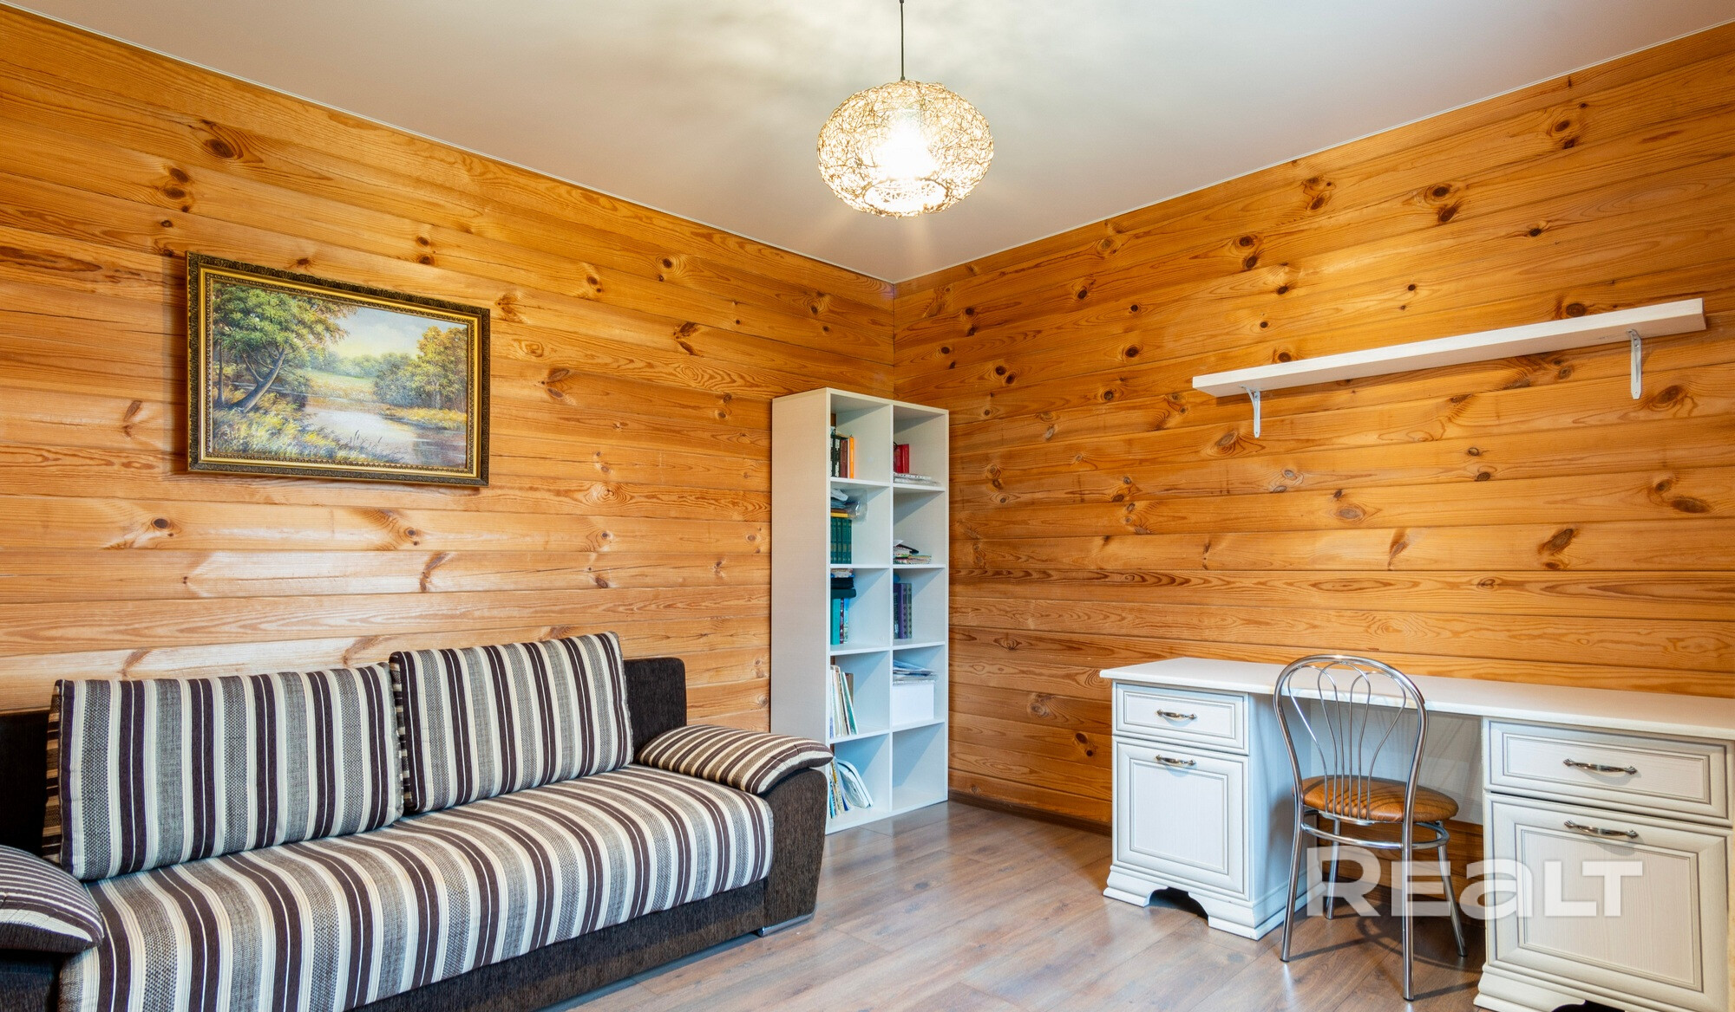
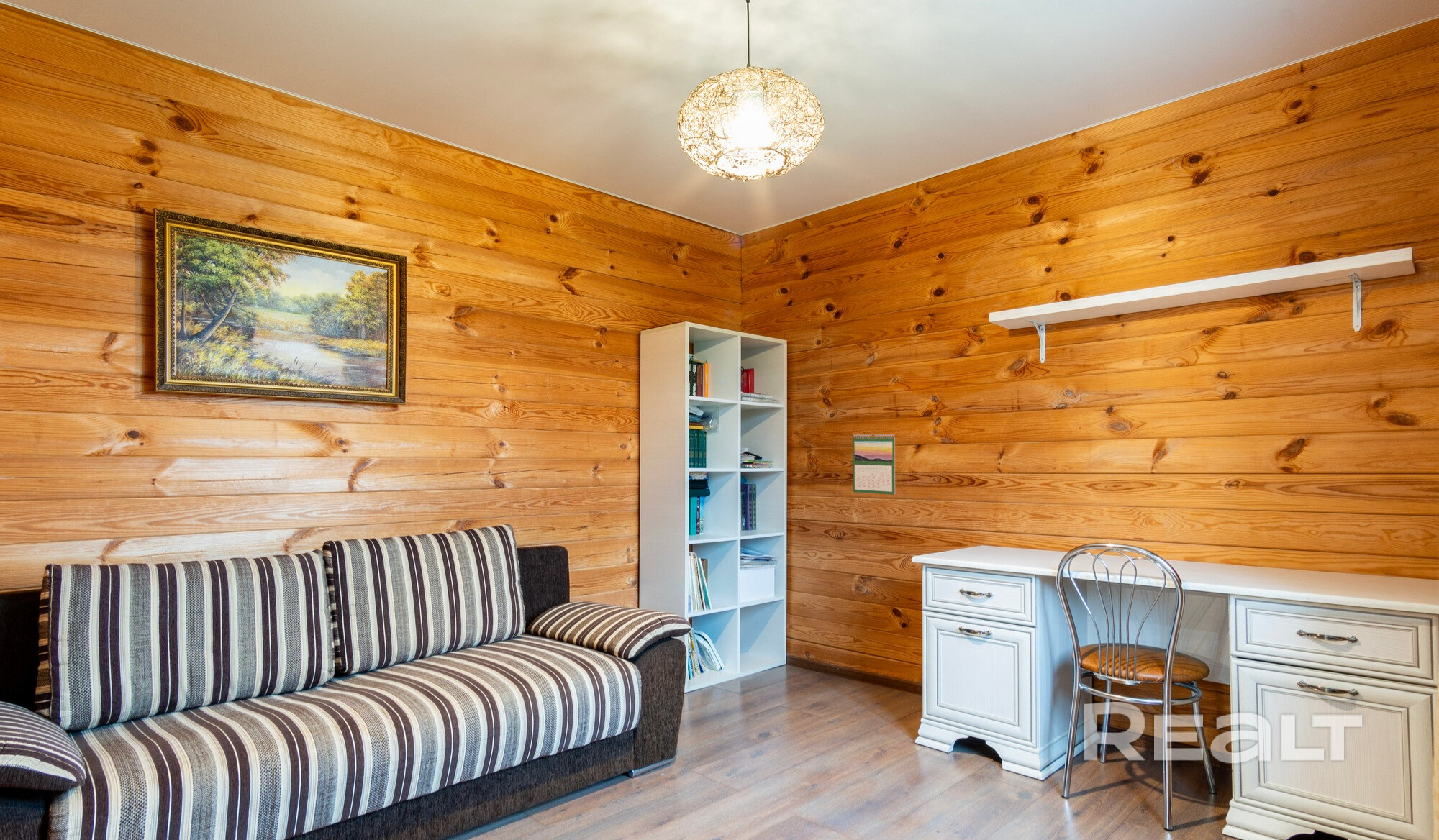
+ calendar (873, 463)
